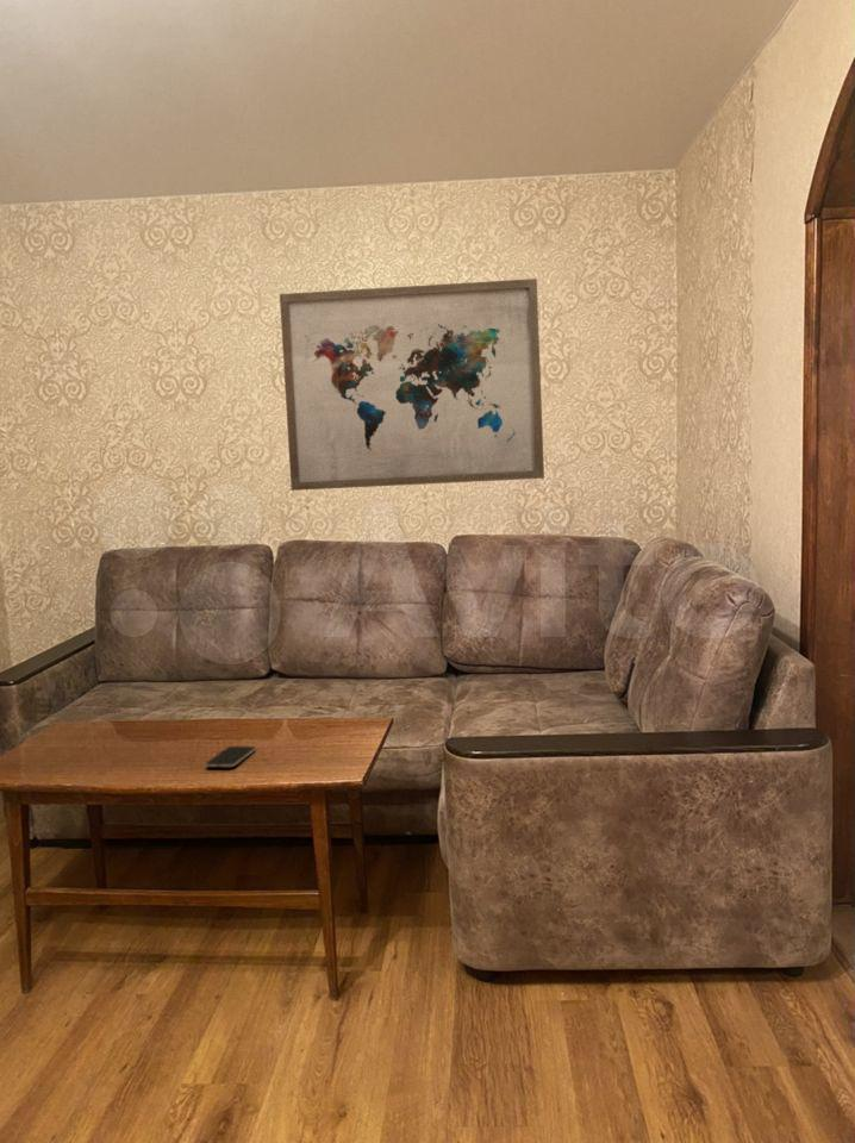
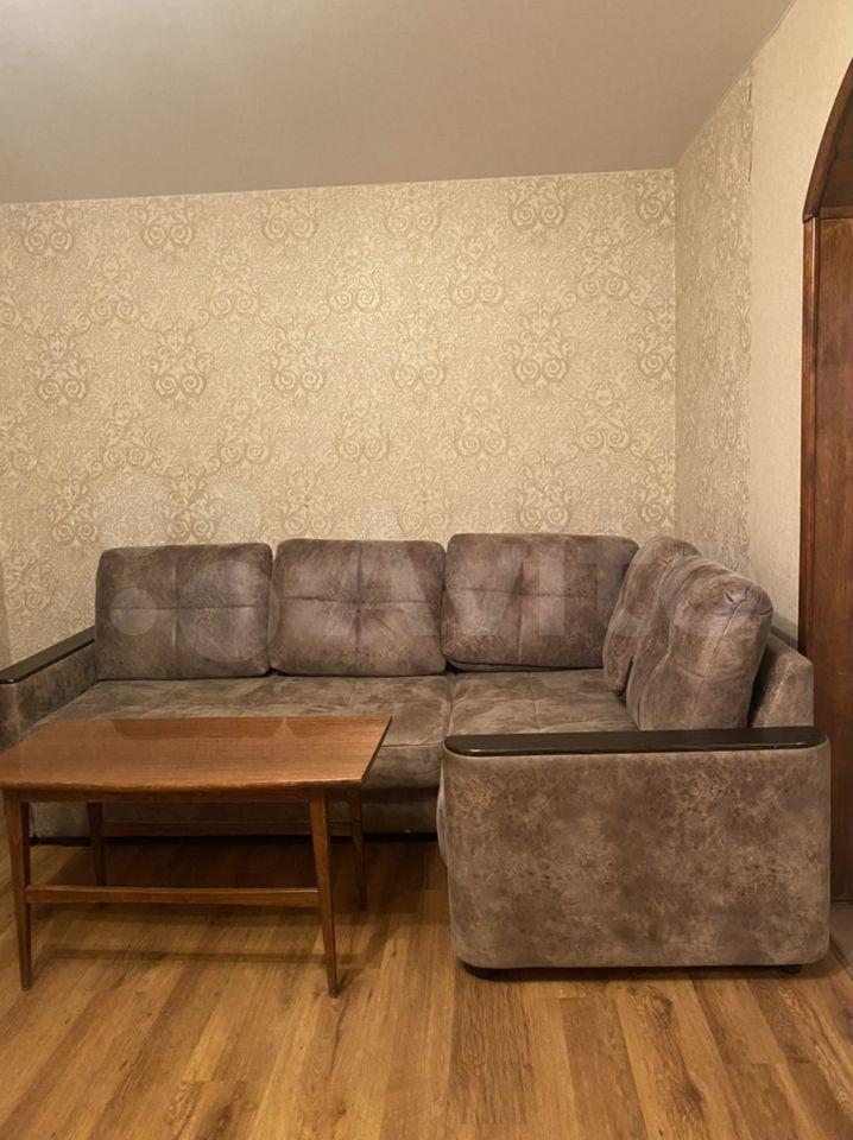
- smartphone (231, 756)
- wall art (412, 386)
